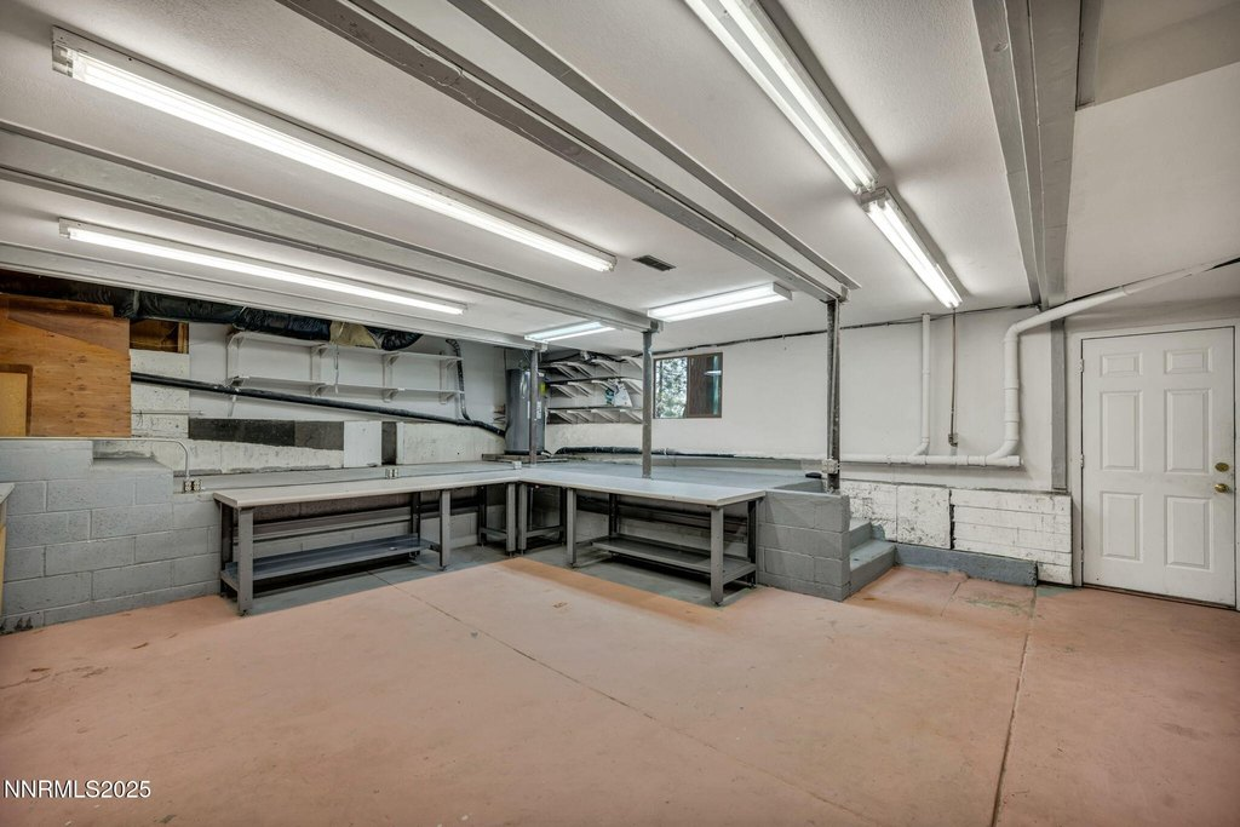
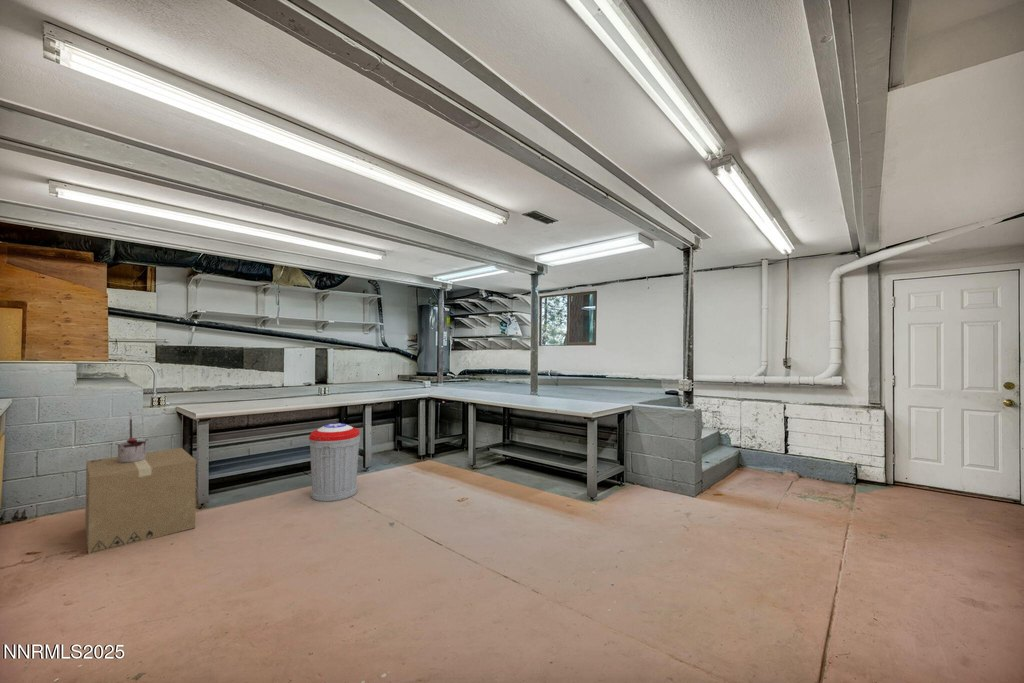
+ trash can (334, 459)
+ paint can (131, 436)
+ cardboard box (141, 494)
